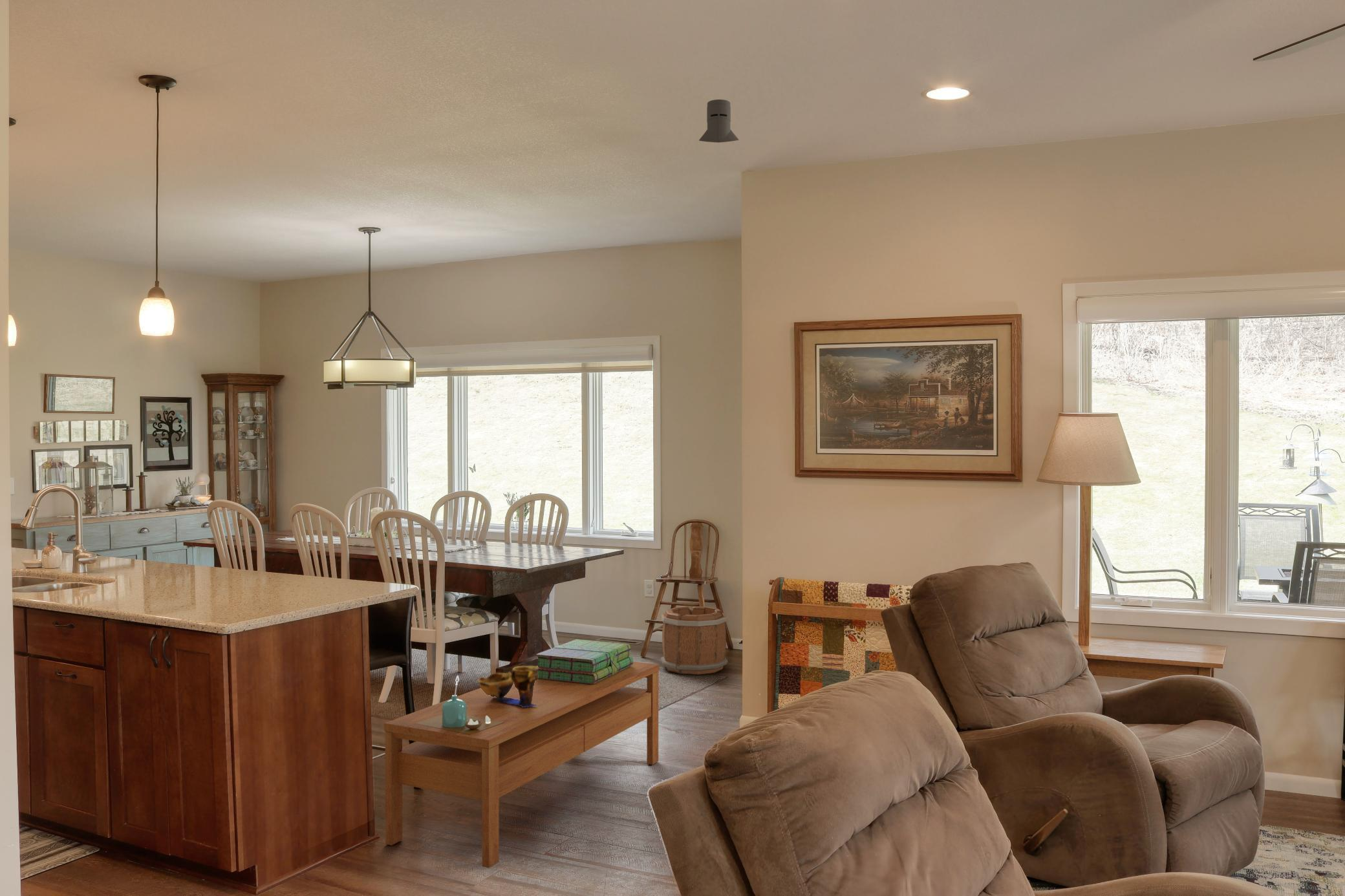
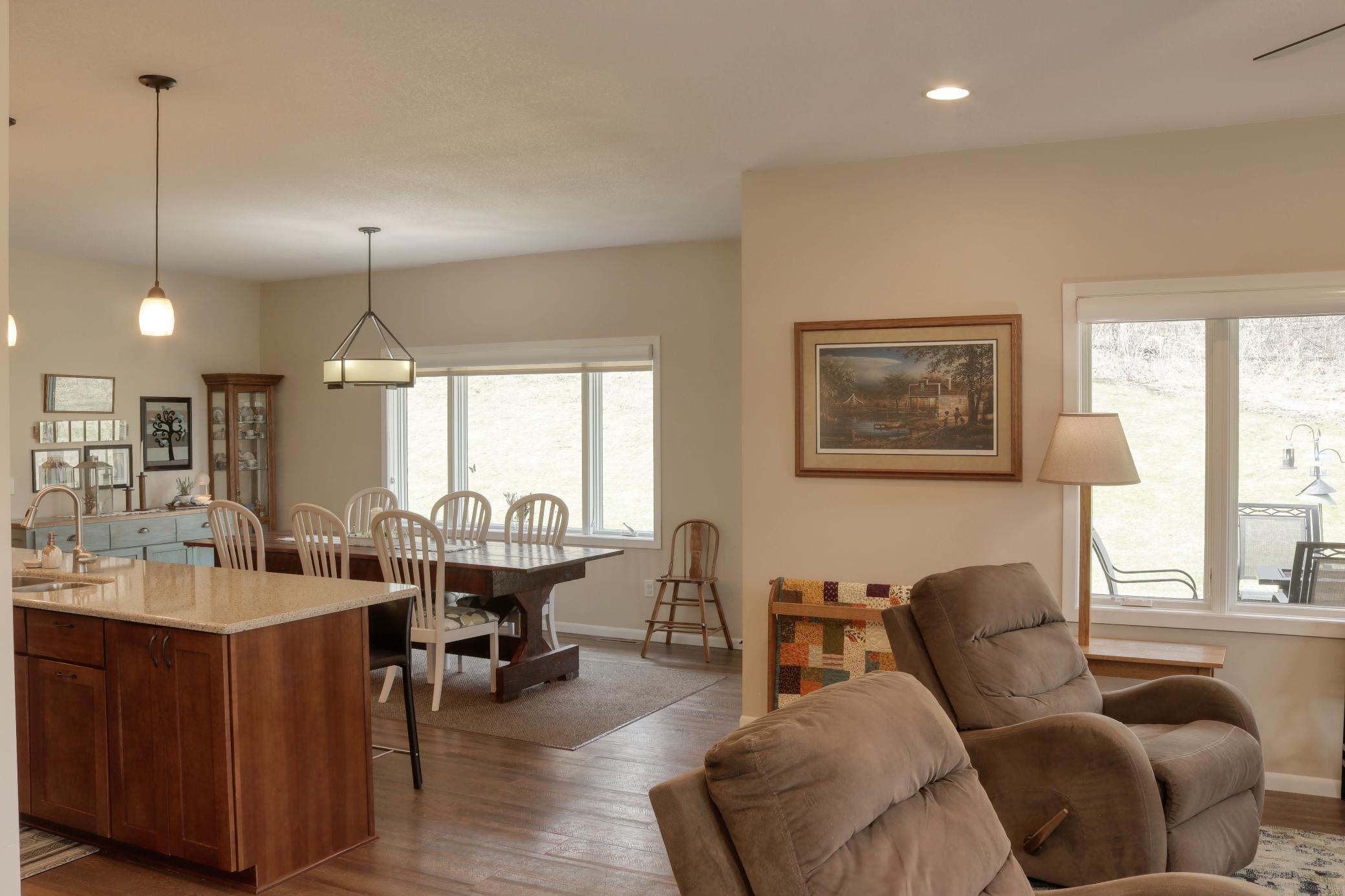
- decorative bowl (508, 683)
- candle (459, 699)
- stack of books (584, 659)
- bucket (694, 639)
- coffee table (537, 744)
- knight helmet (718, 125)
